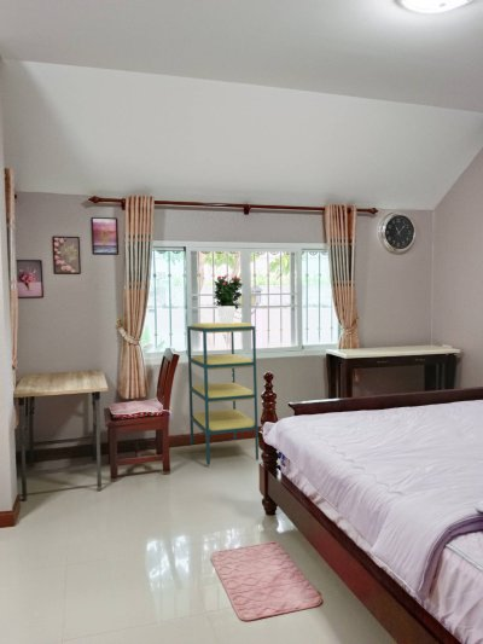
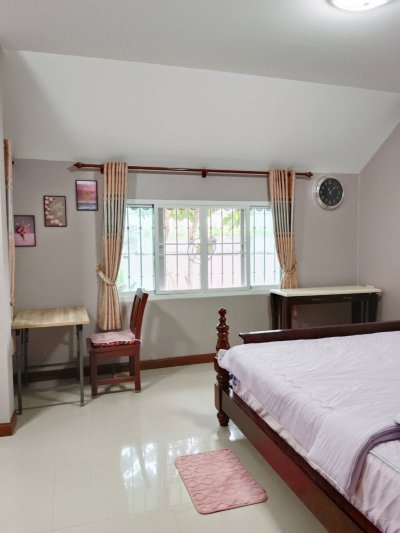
- shelving unit (221, 387)
- potted flower (227, 298)
